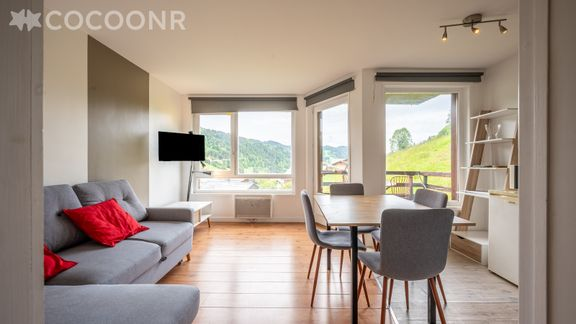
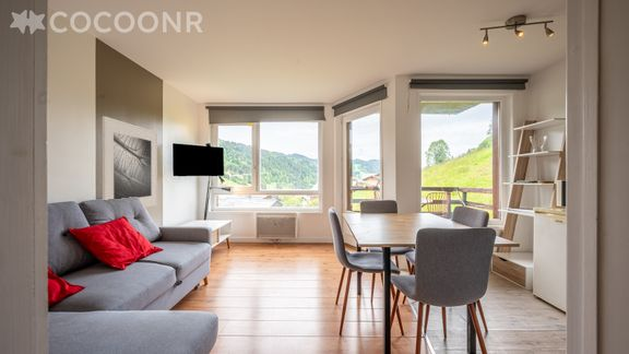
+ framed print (133, 167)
